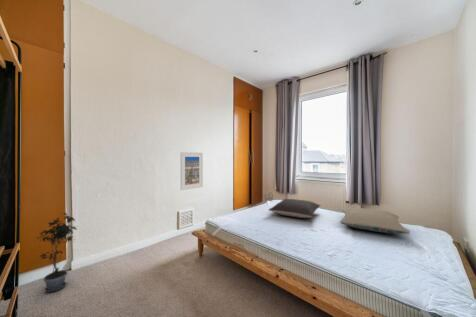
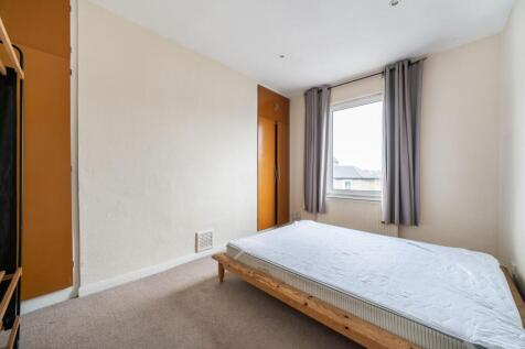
- potted plant (57, 251)
- pillow (295, 207)
- pillow (370, 219)
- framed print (192, 170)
